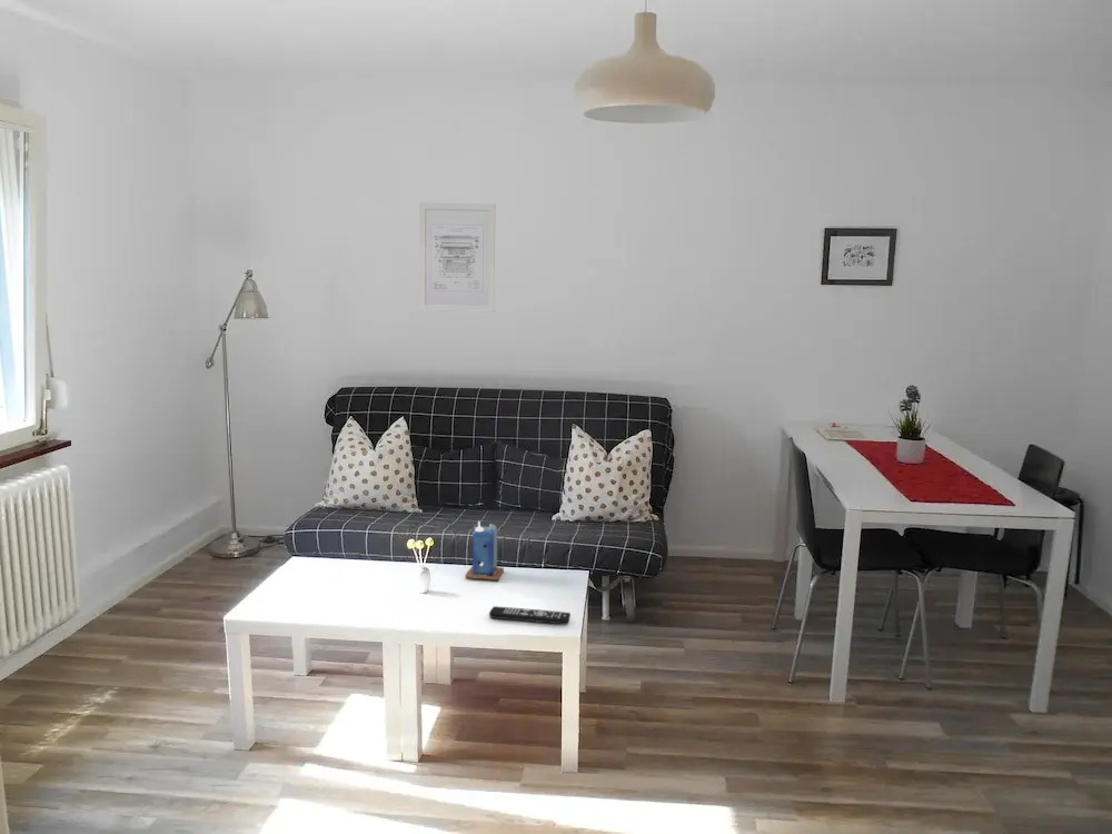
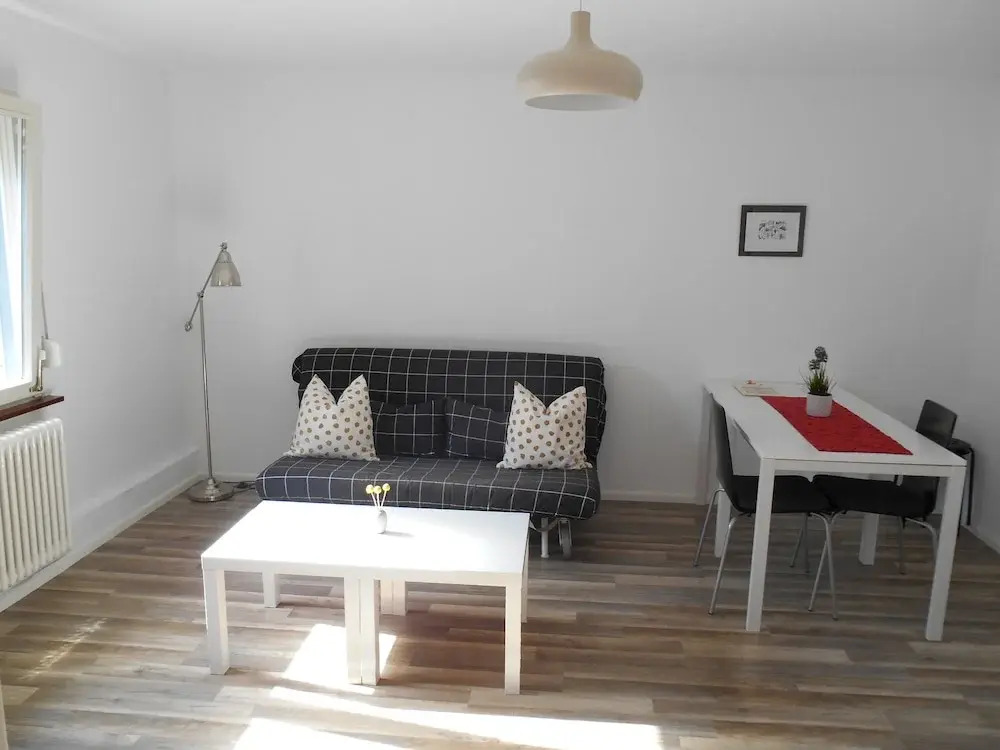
- wall art (456, 258)
- remote control (529, 615)
- candle (485, 547)
